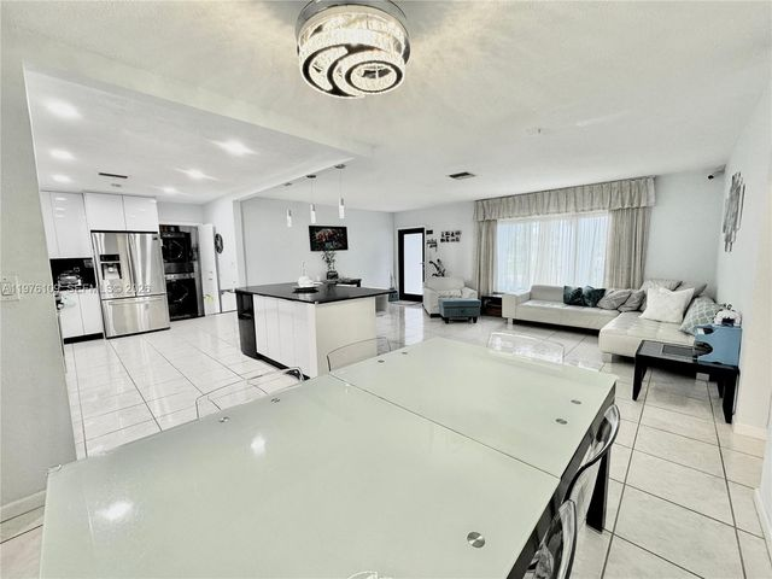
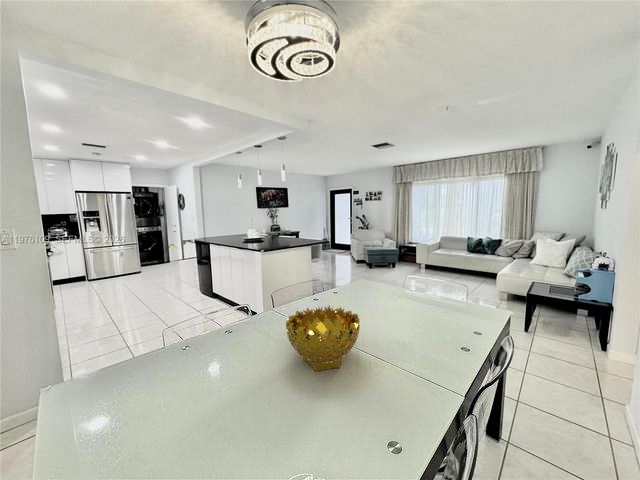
+ decorative bowl (323, 337)
